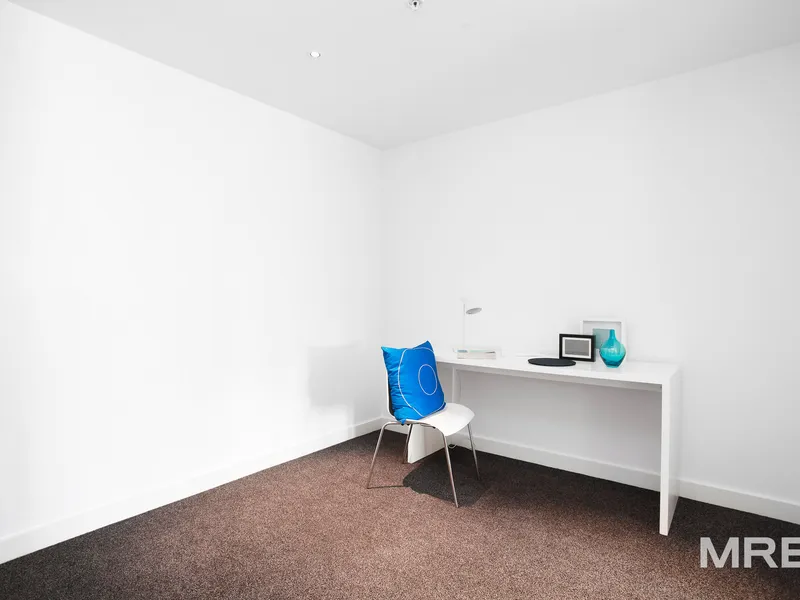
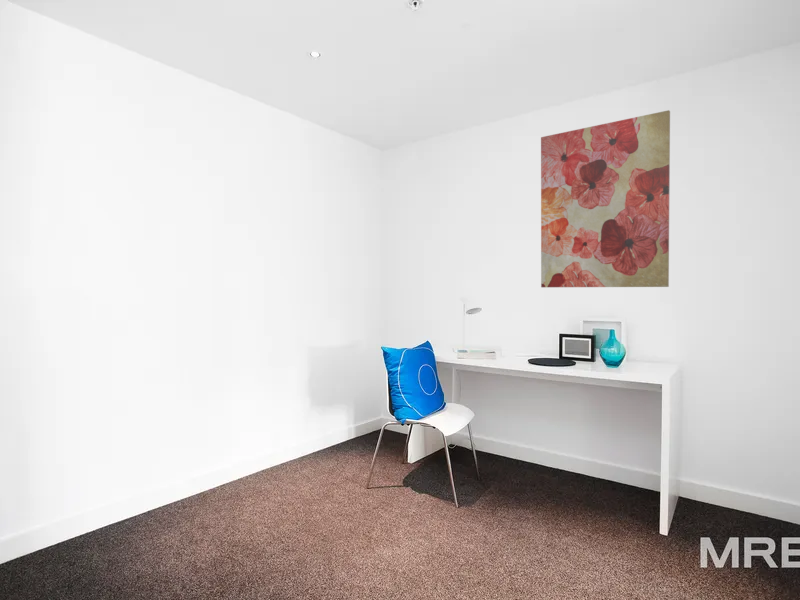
+ wall art (600, 206)
